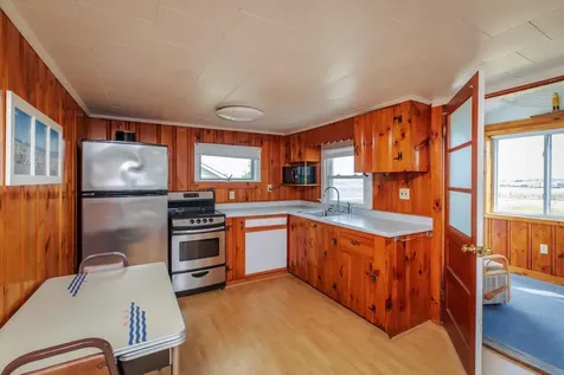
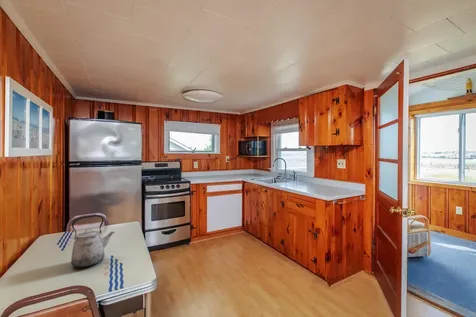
+ kettle (94, 238)
